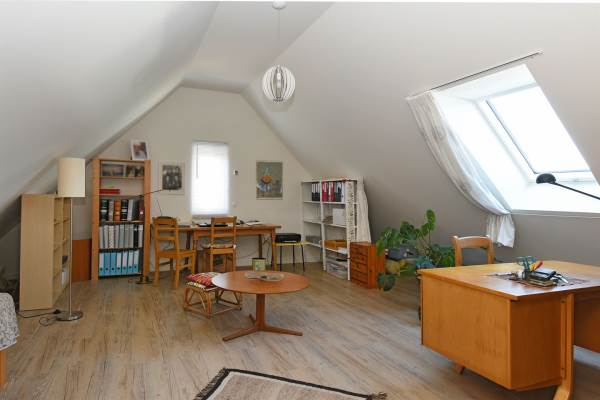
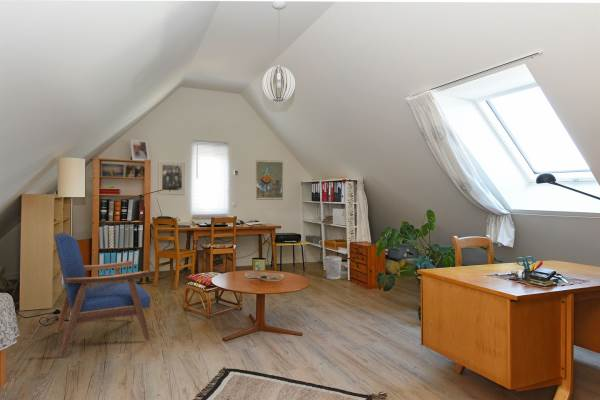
+ armchair (101, 285)
+ wastebasket (332, 267)
